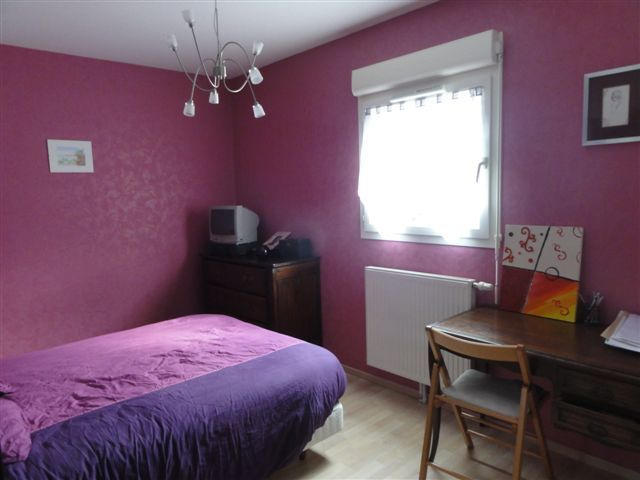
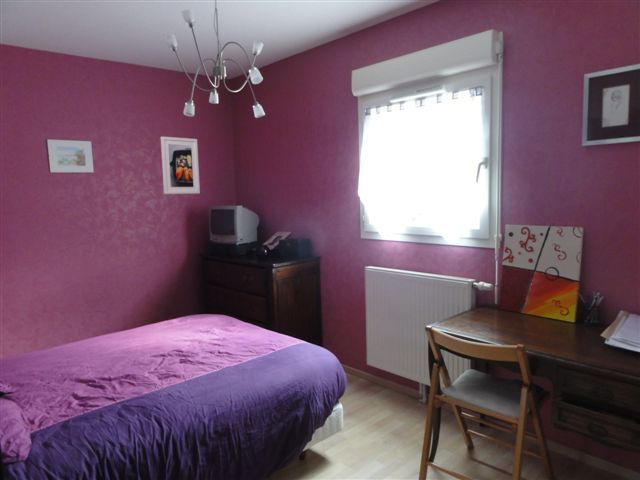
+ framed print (180, 166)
